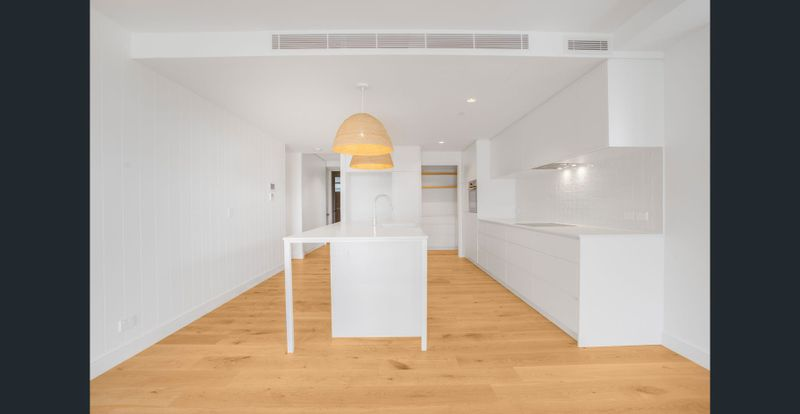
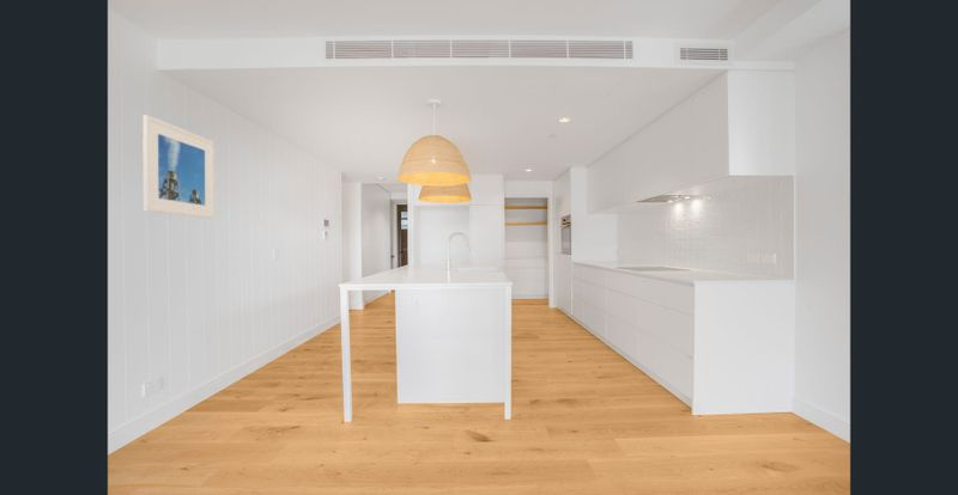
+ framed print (182, 172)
